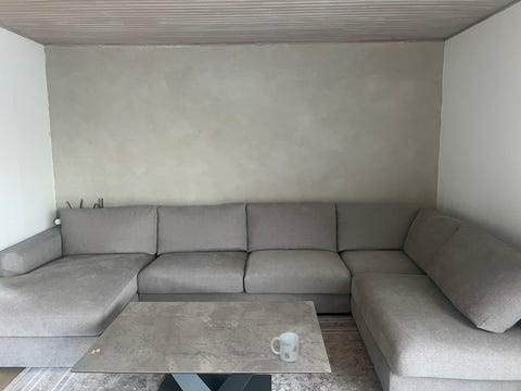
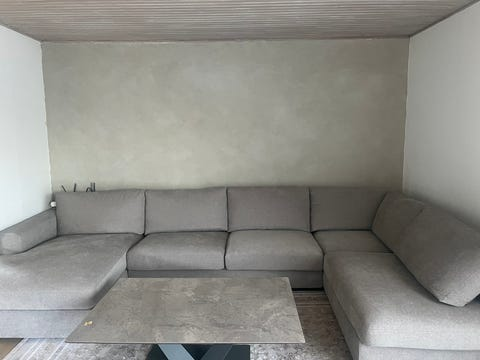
- mug (284, 346)
